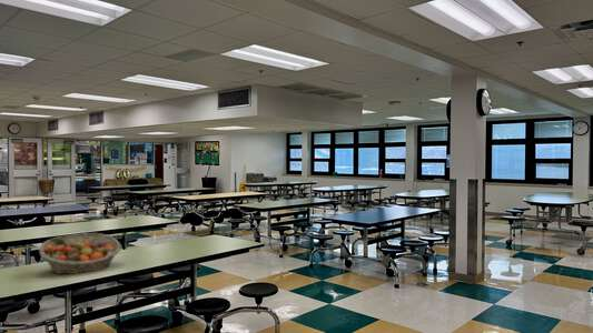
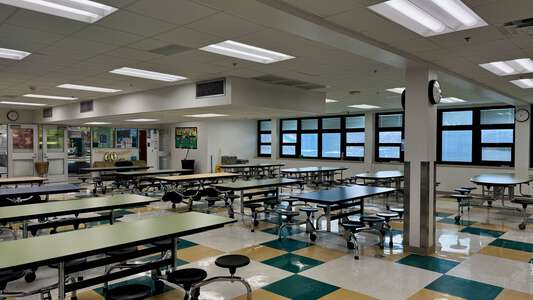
- fruit basket (81, 252)
